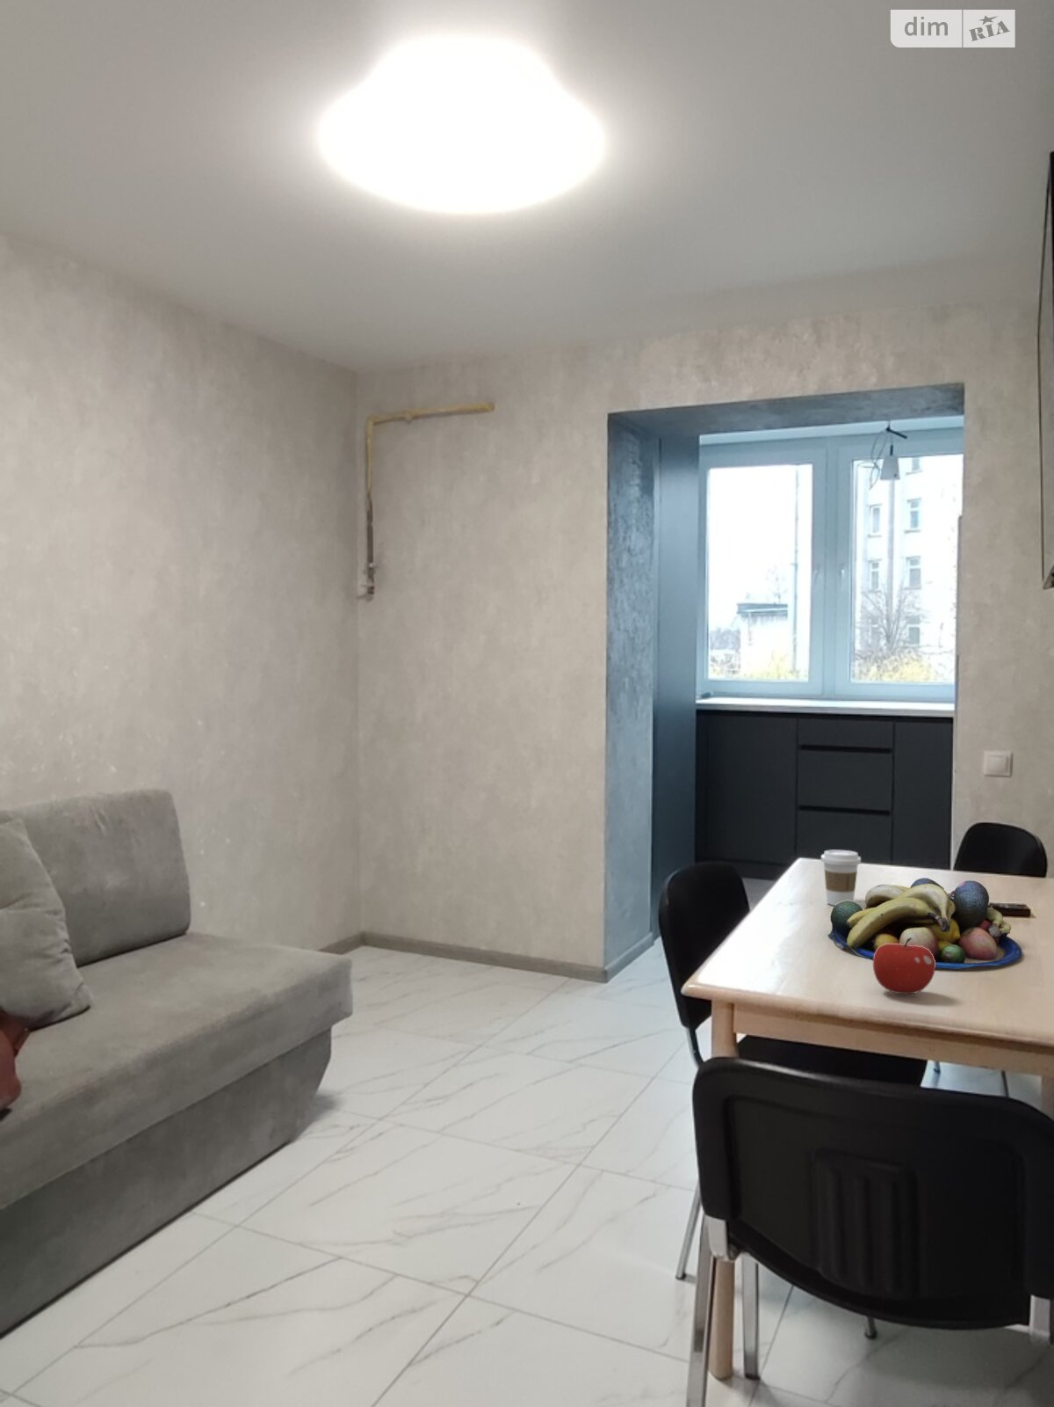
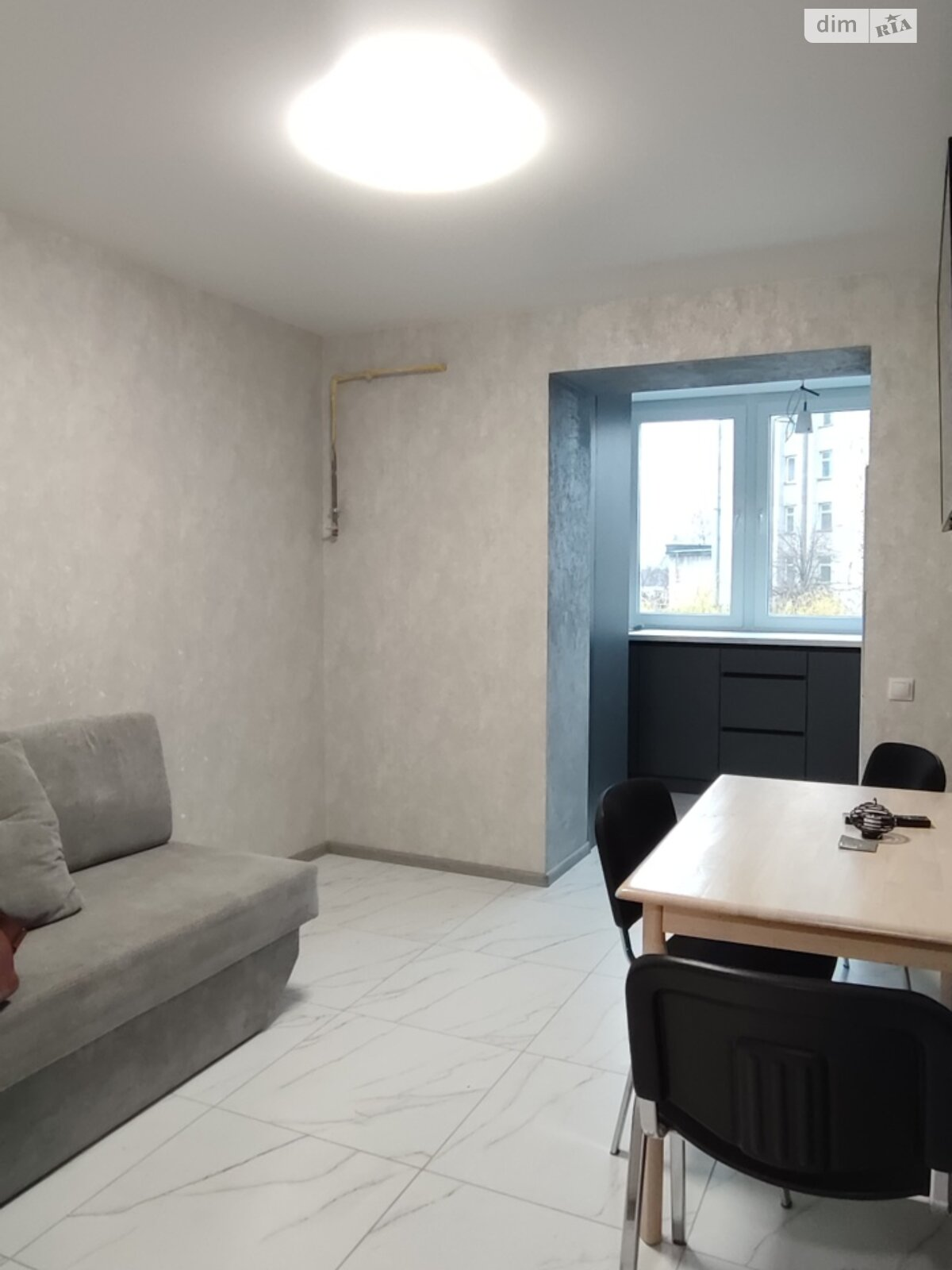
- fruit bowl (924, 912)
- fruit (903, 964)
- coffee cup (840, 877)
